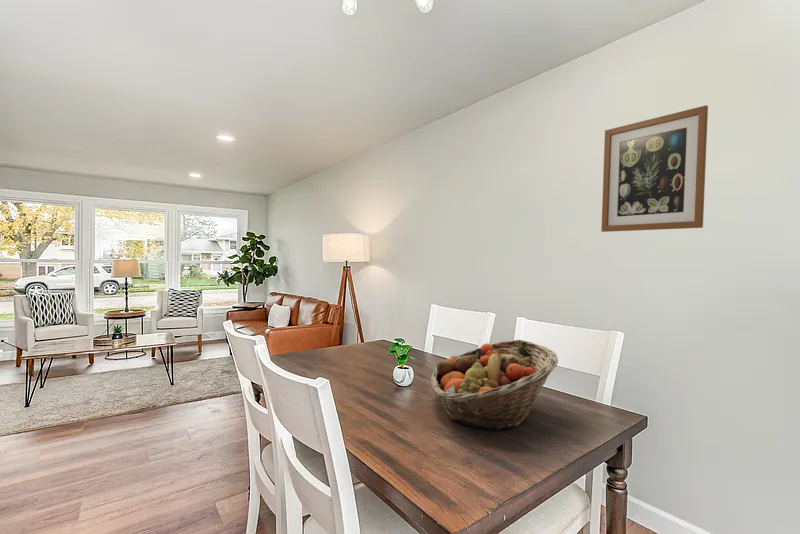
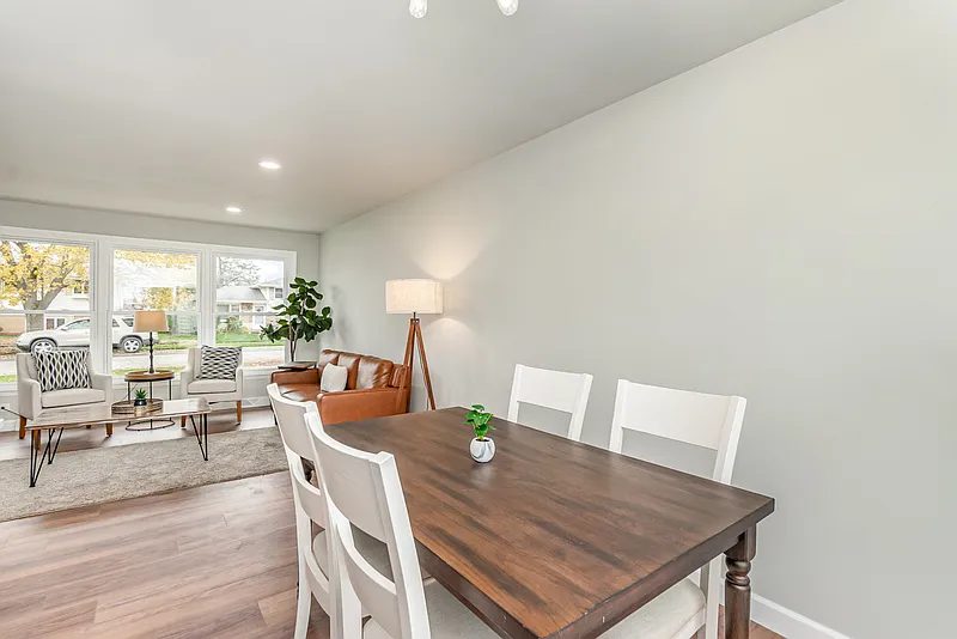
- wall art (649, 174)
- fruit basket (490, 377)
